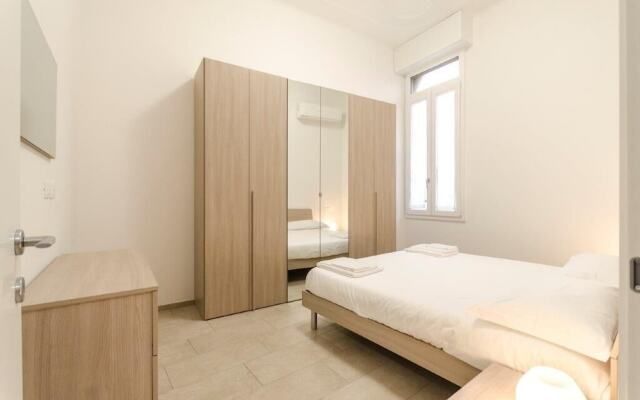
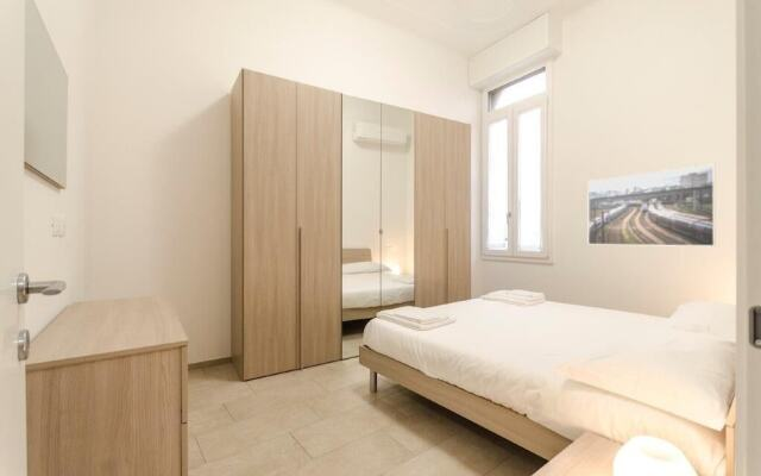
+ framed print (643, 209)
